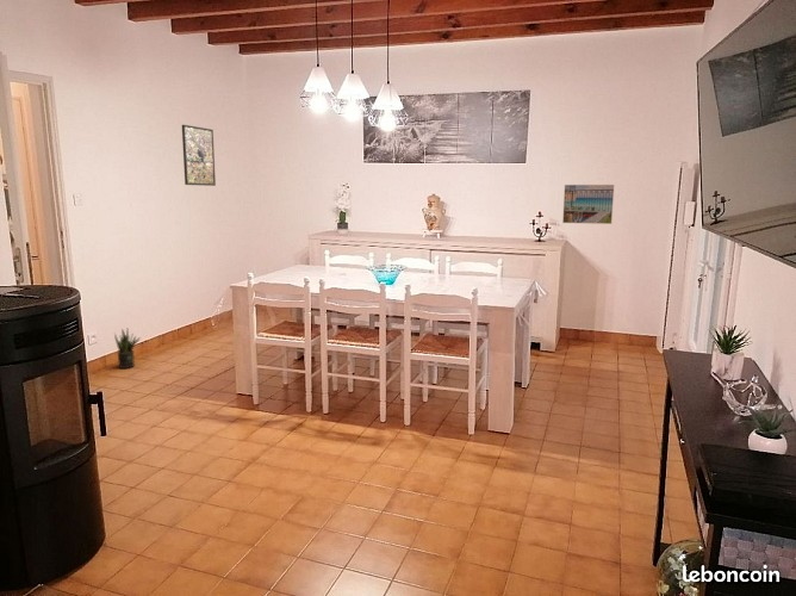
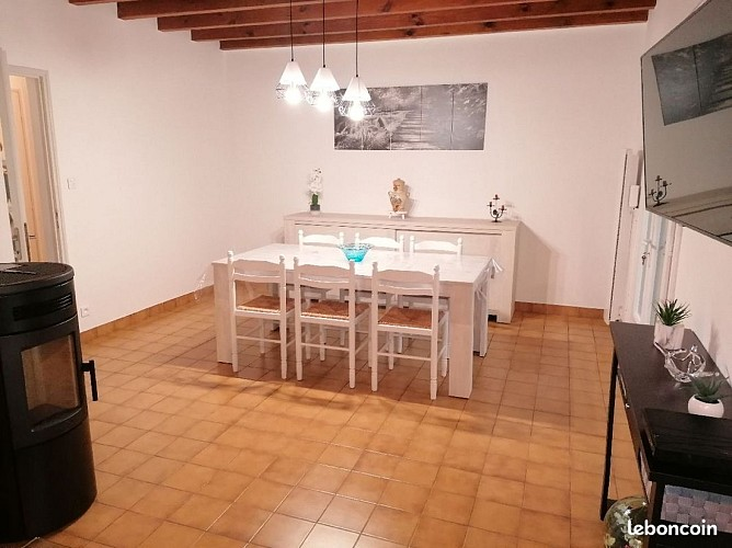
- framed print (587, 204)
- potted plant (126, 347)
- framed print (199, 156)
